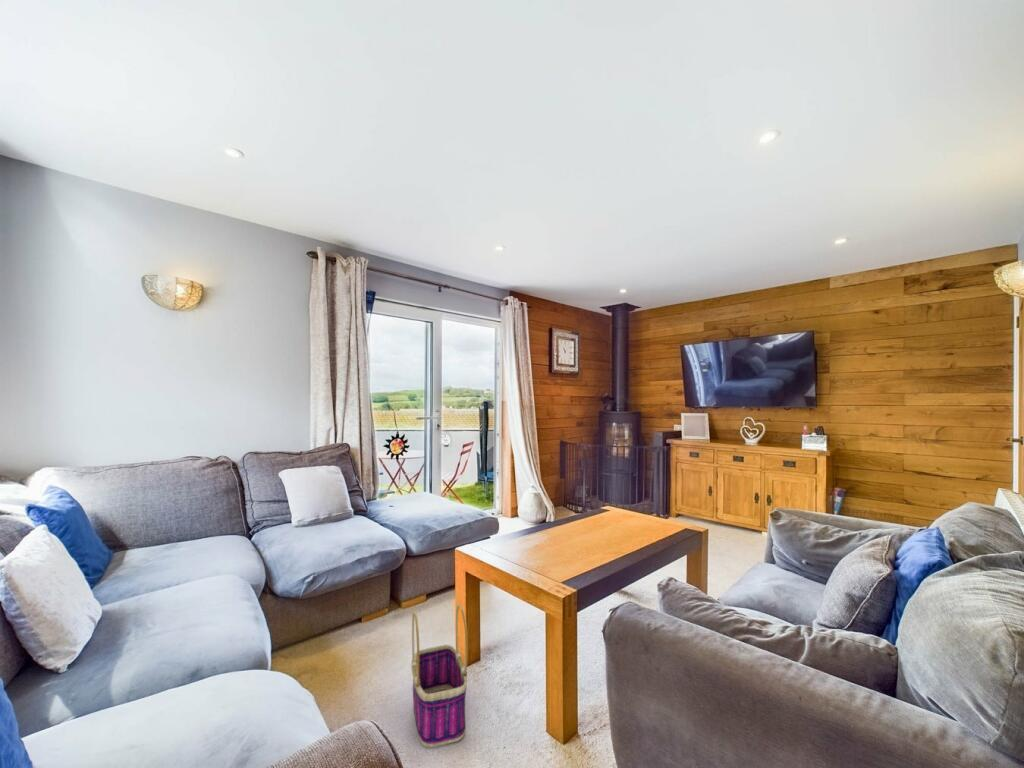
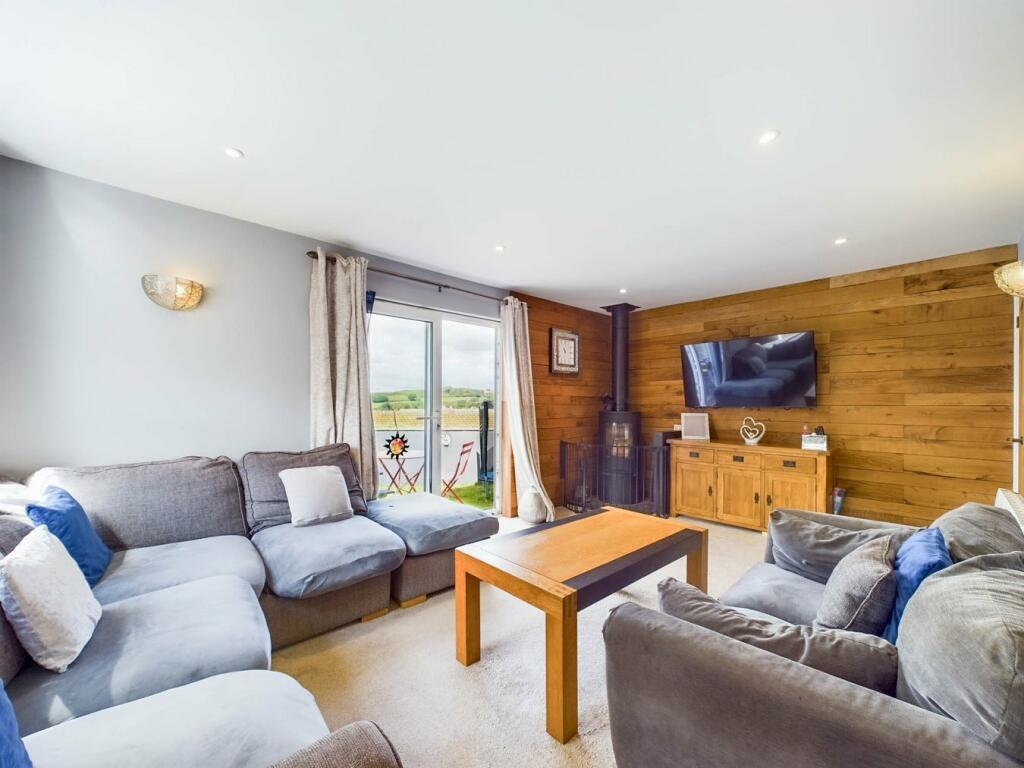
- basket (438, 662)
